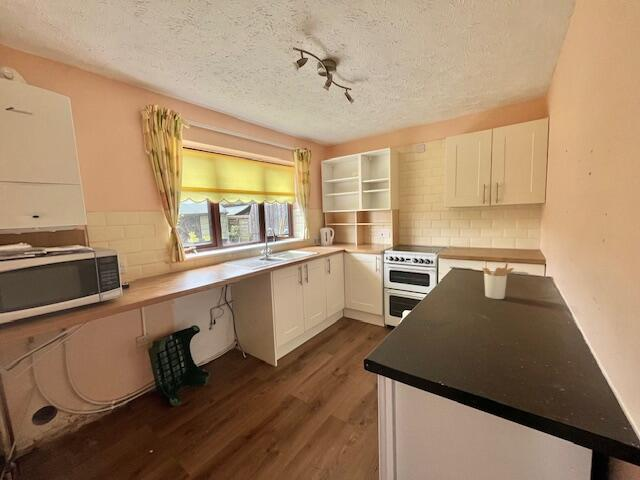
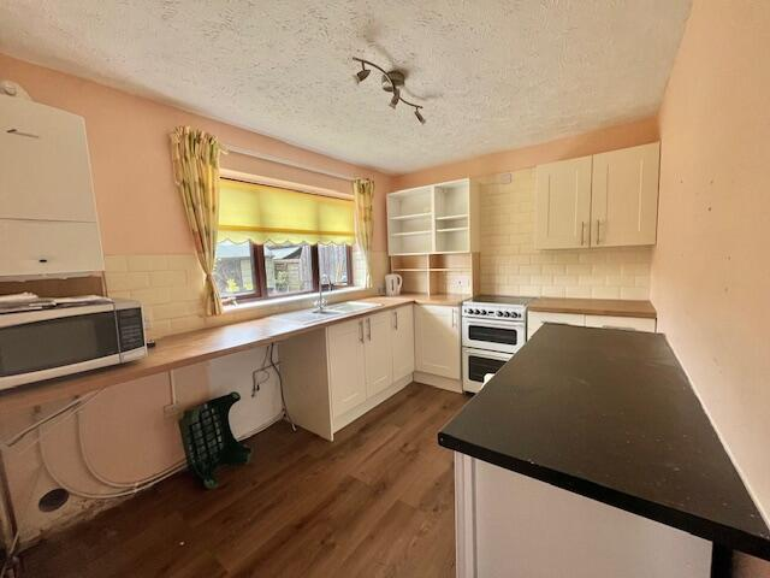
- utensil holder (498, 280)
